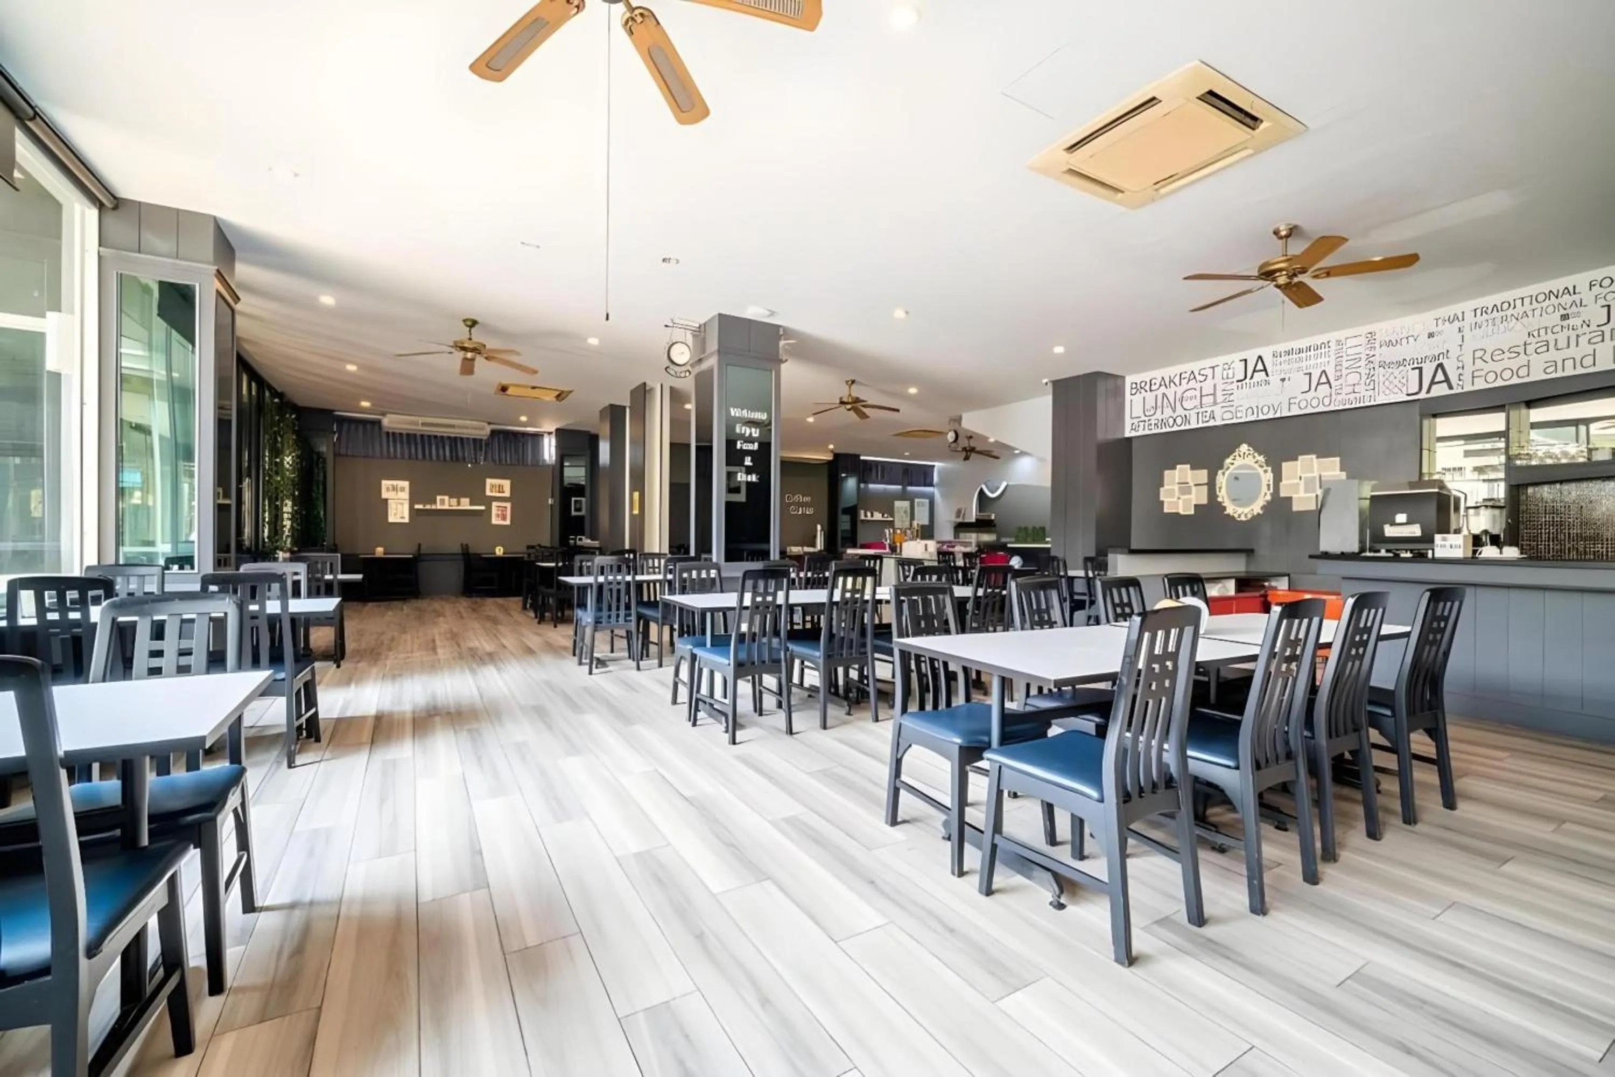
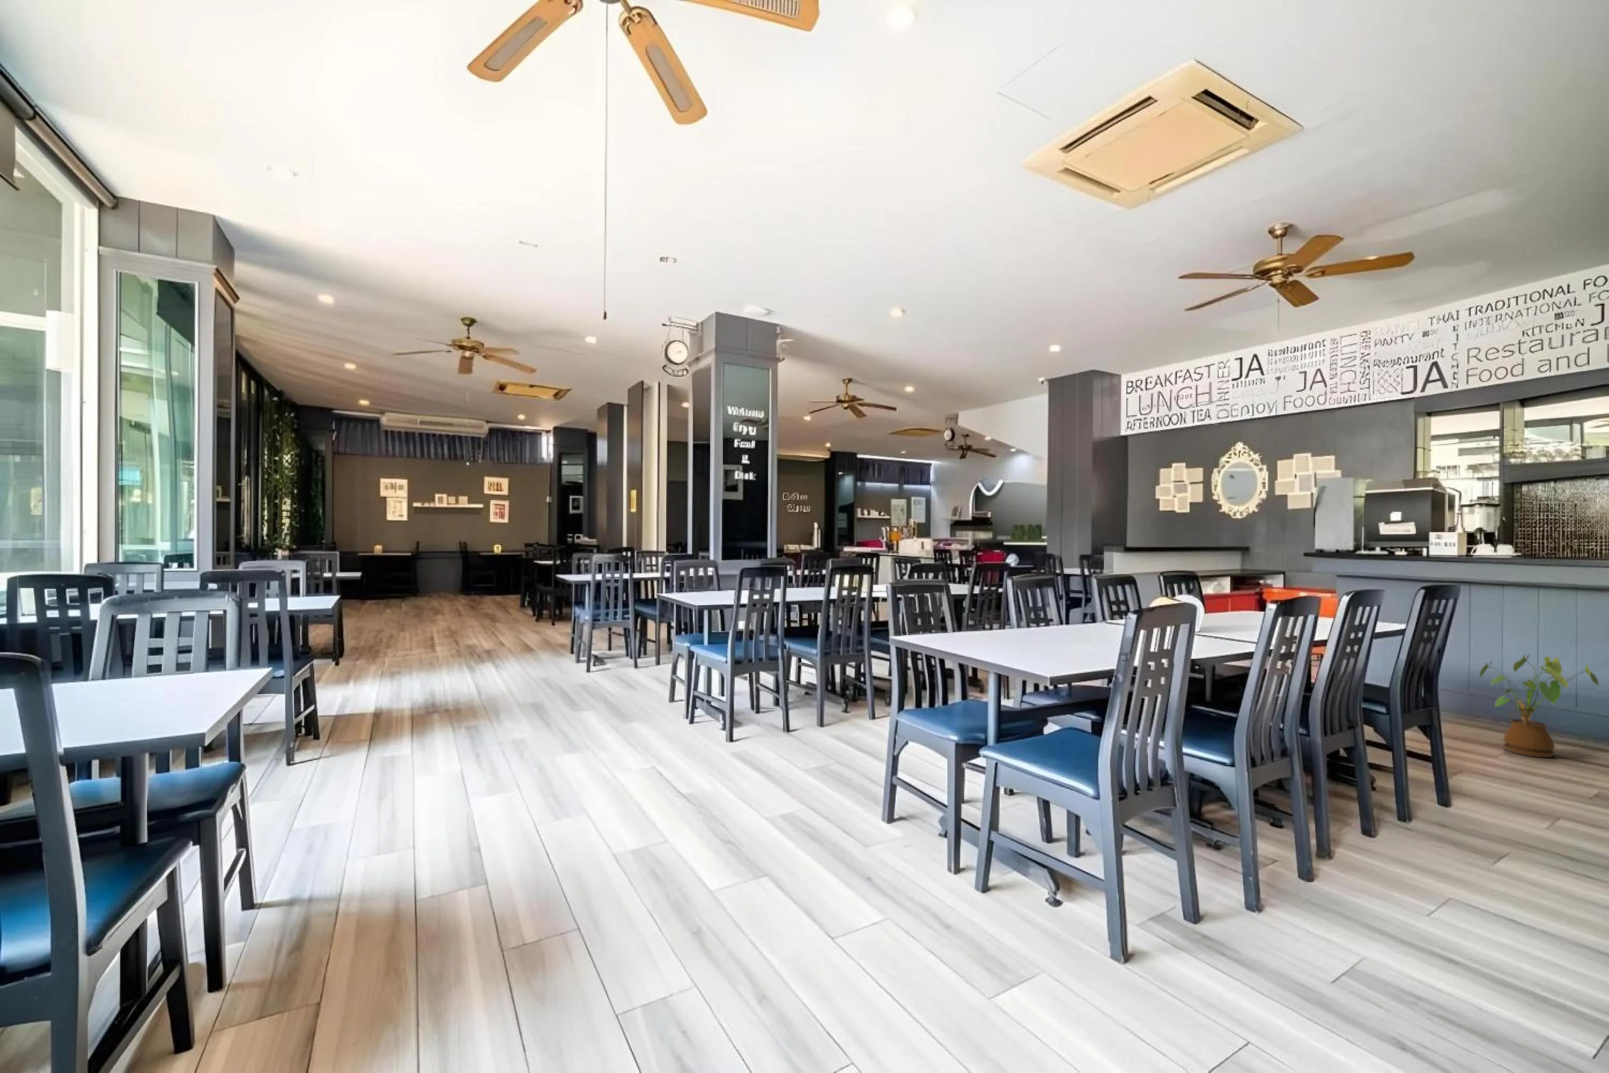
+ house plant (1536, 707)
